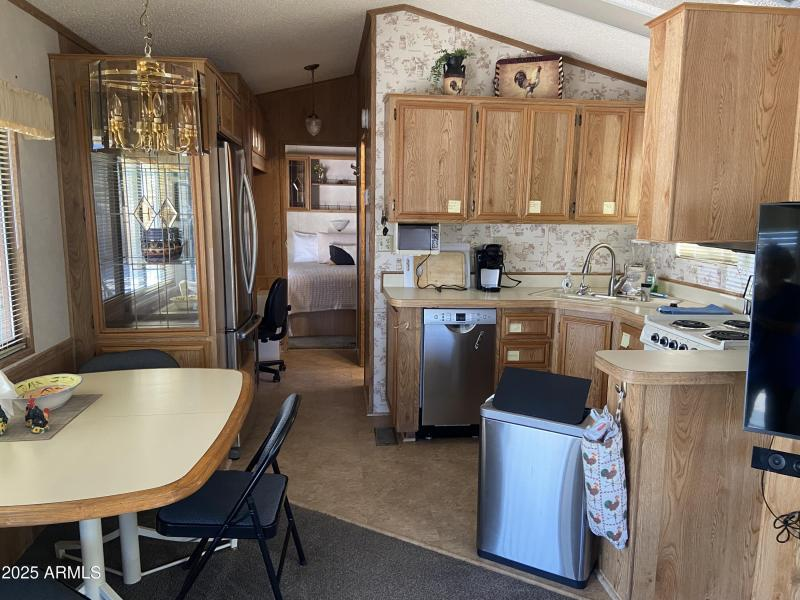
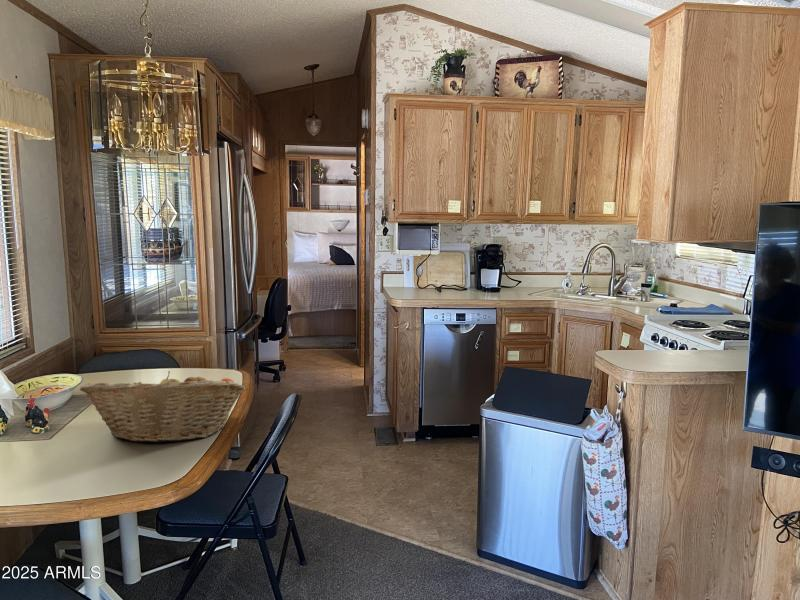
+ fruit basket (166, 399)
